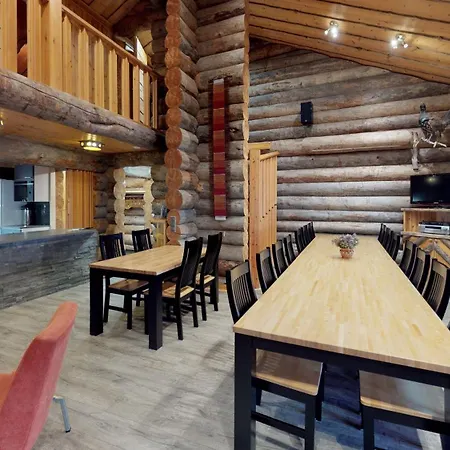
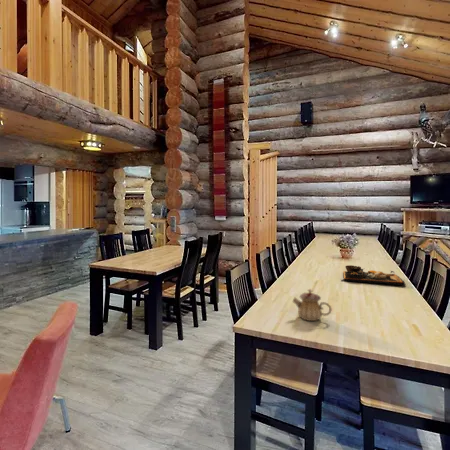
+ platter (370, 273)
+ teapot (311, 303)
